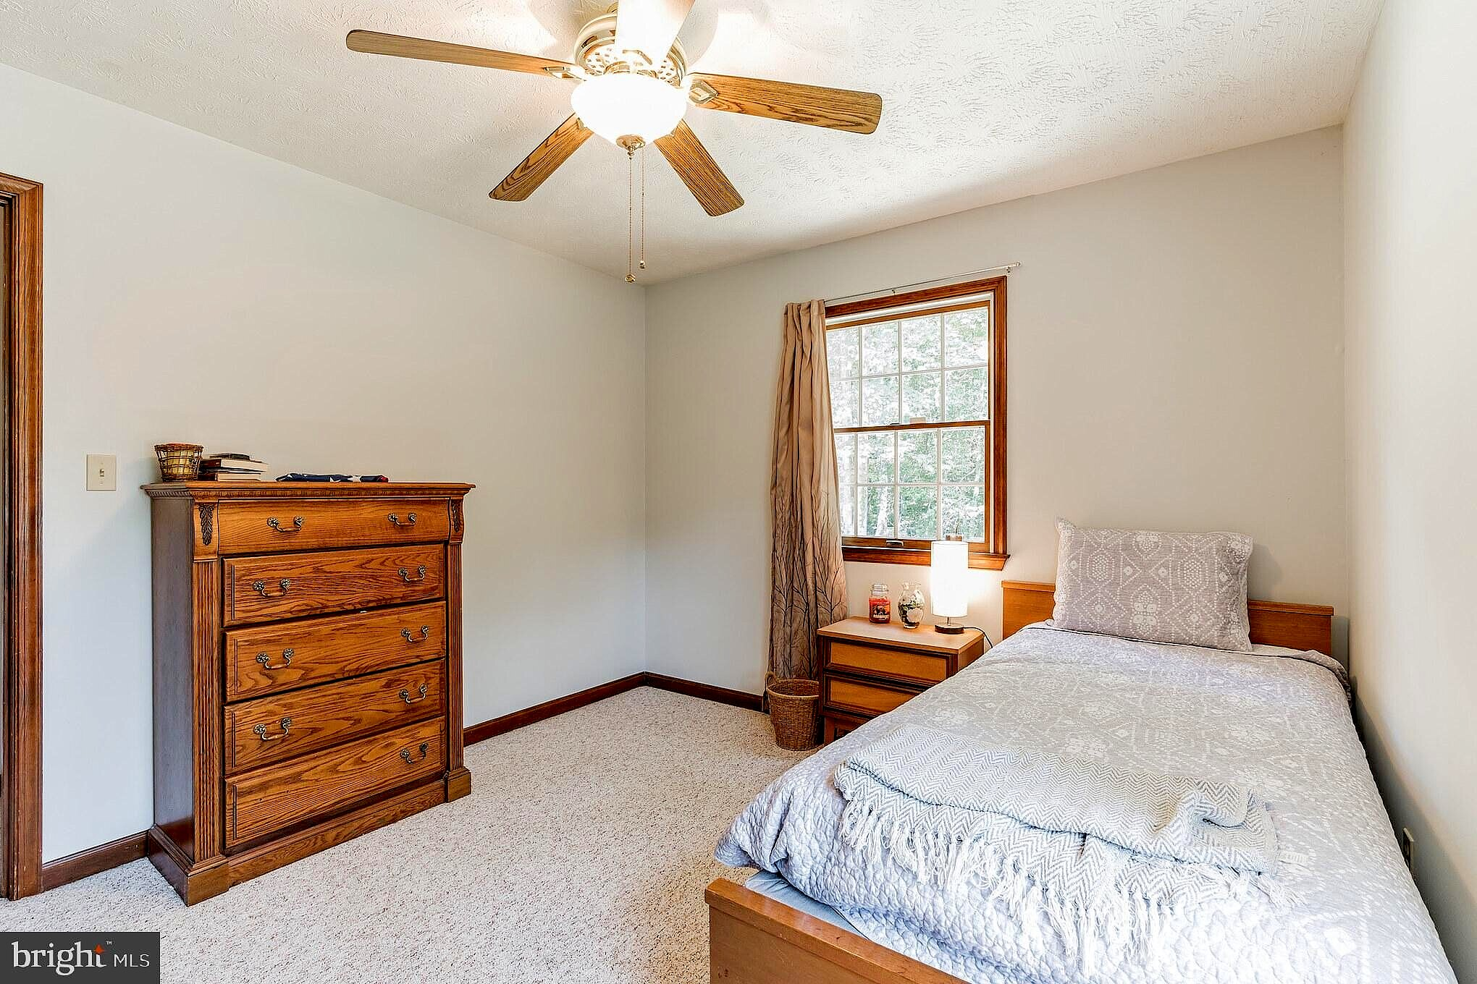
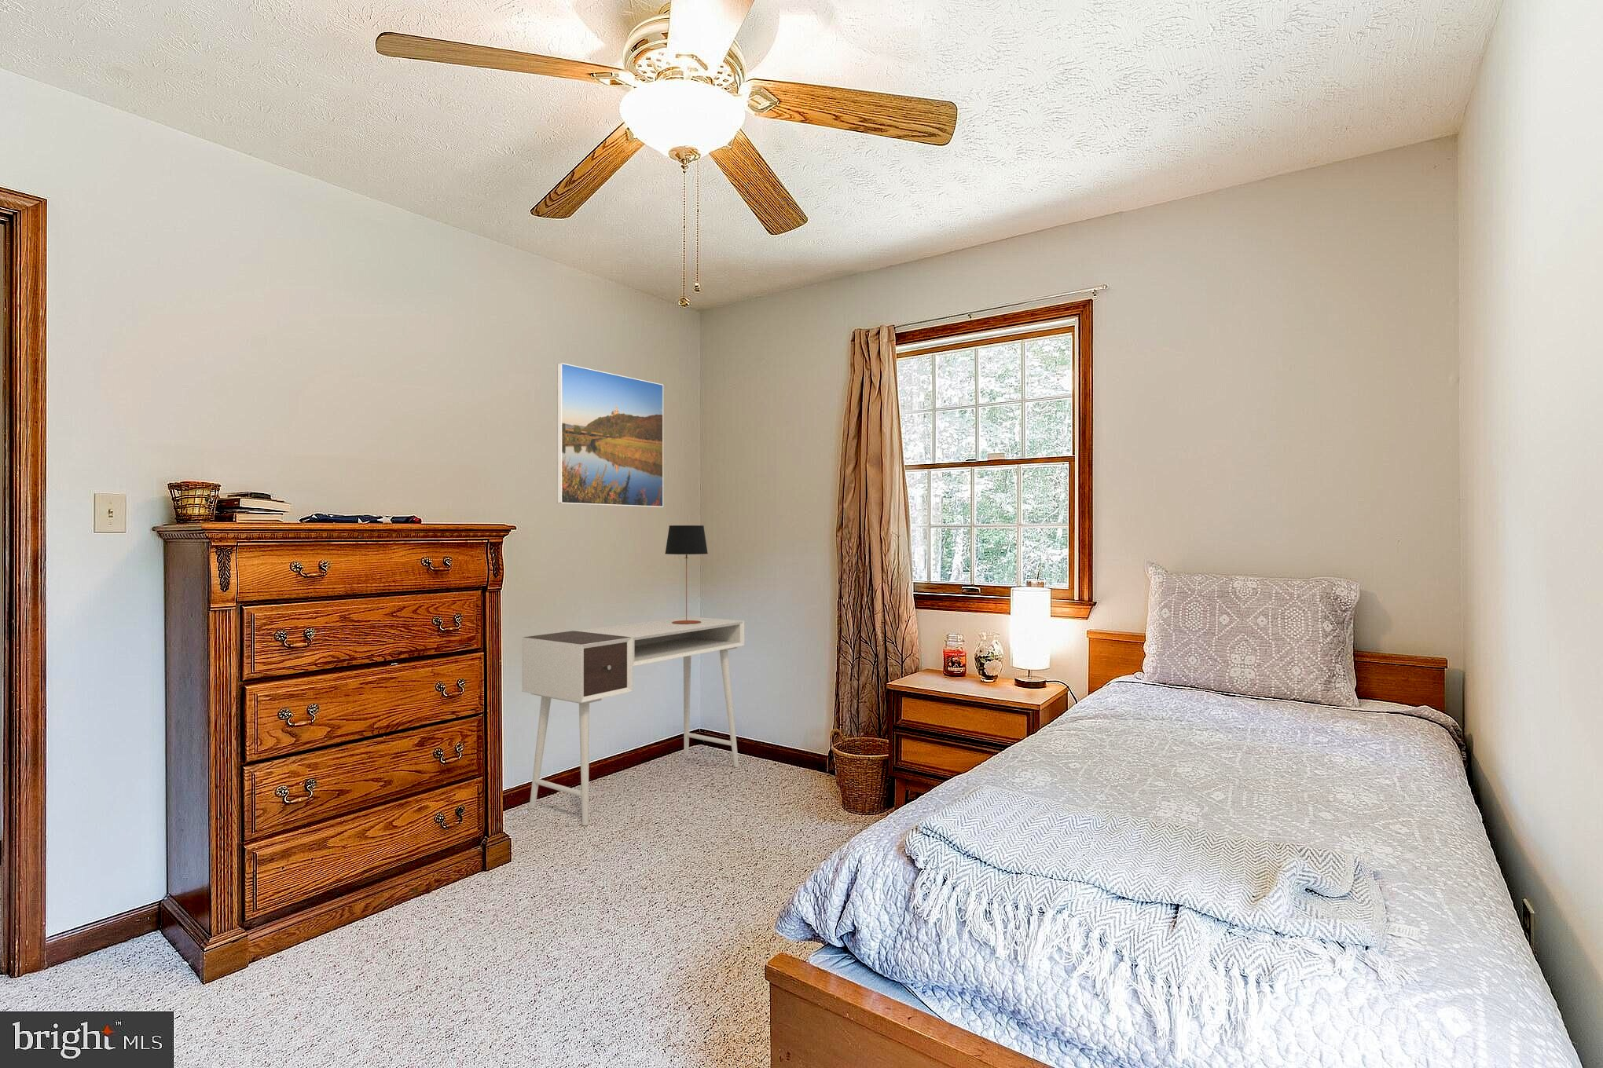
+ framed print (614, 440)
+ table lamp (686, 573)
+ desk (632, 691)
